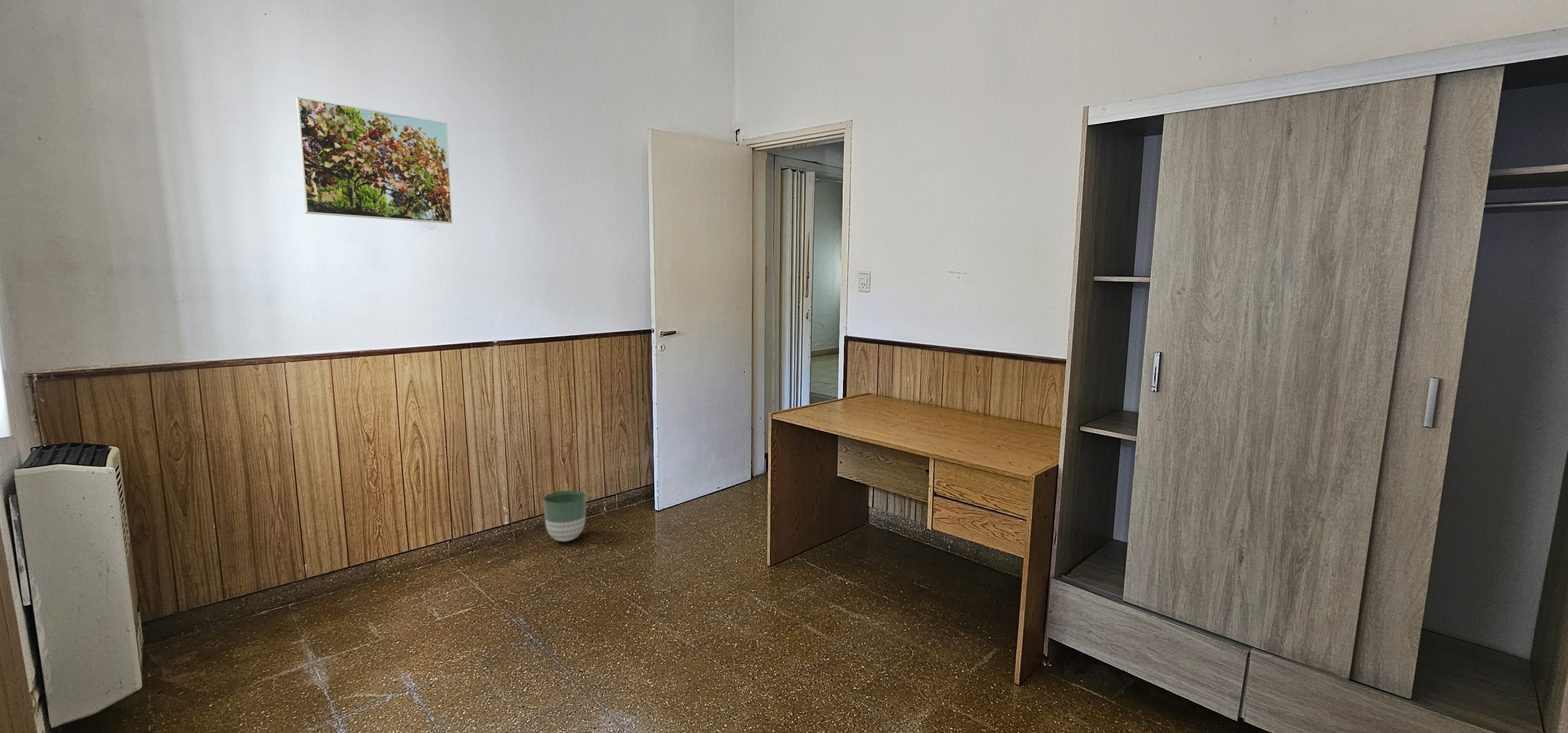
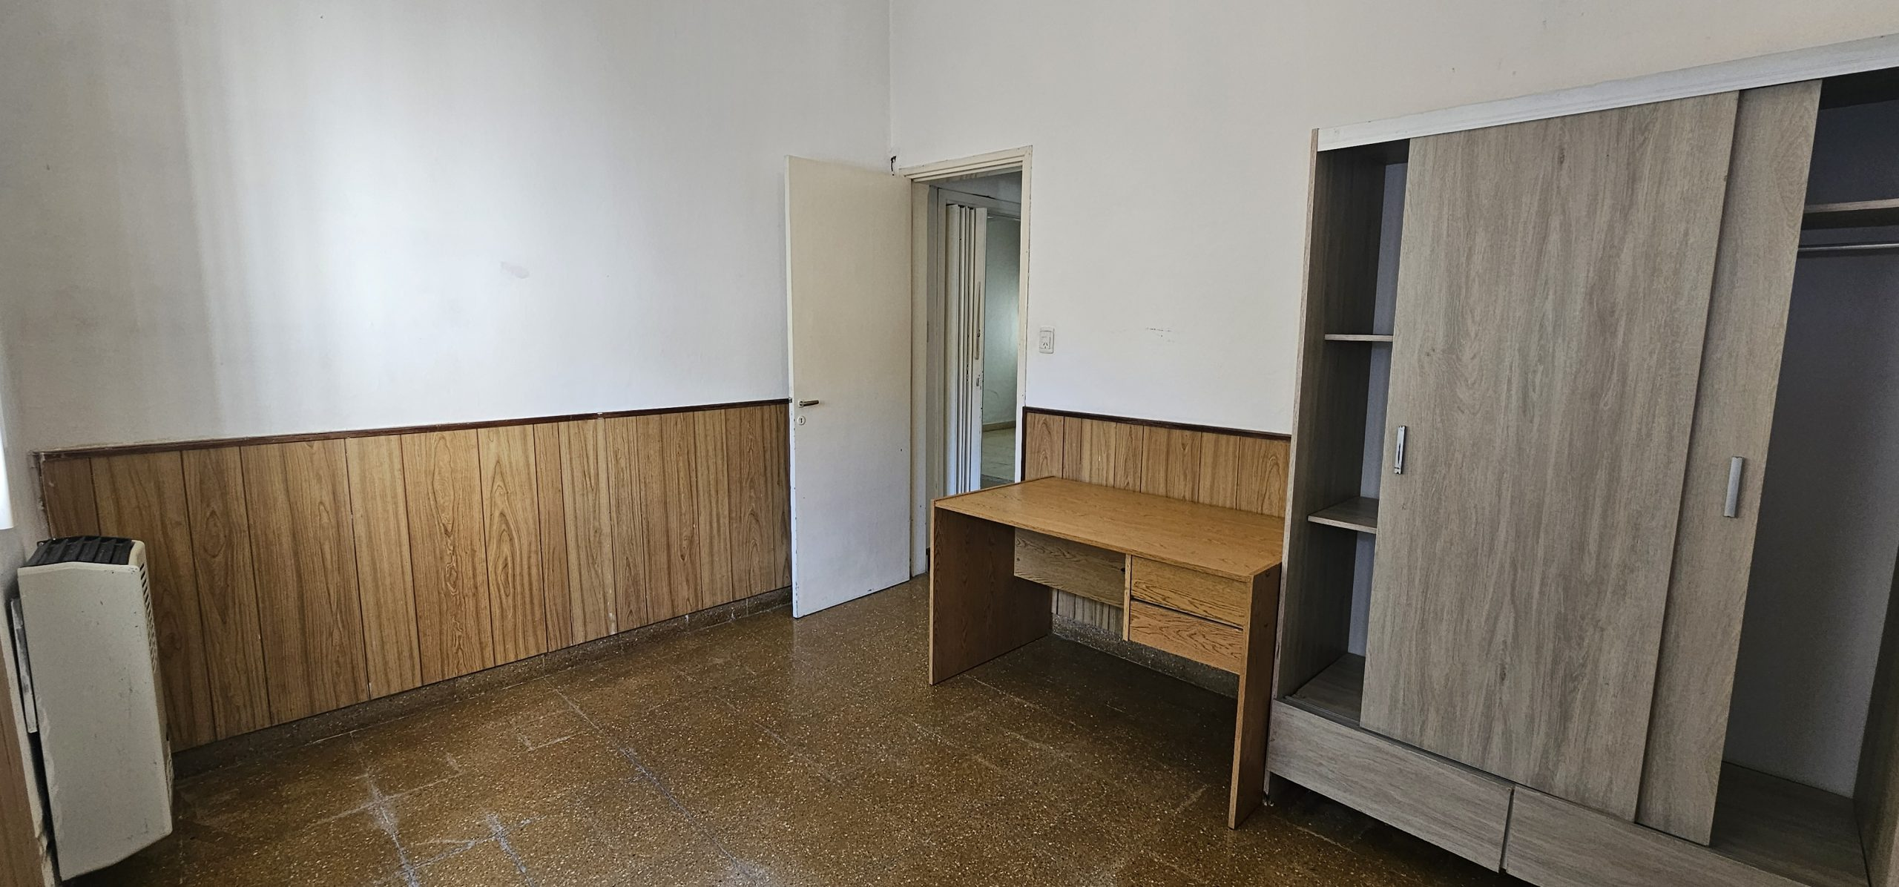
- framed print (380, 165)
- planter (565, 518)
